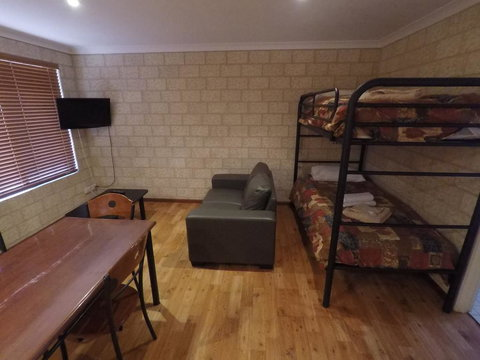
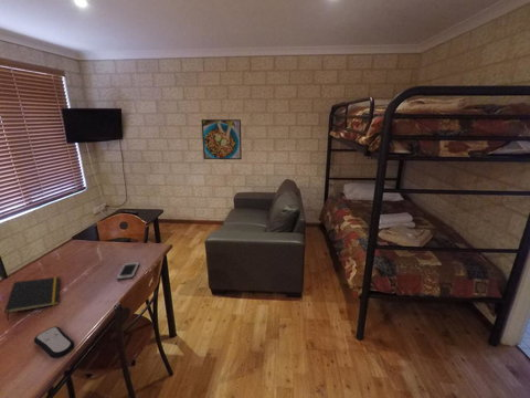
+ remote control (54, 342)
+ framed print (221, 139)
+ cell phone (128, 270)
+ notepad (35, 292)
